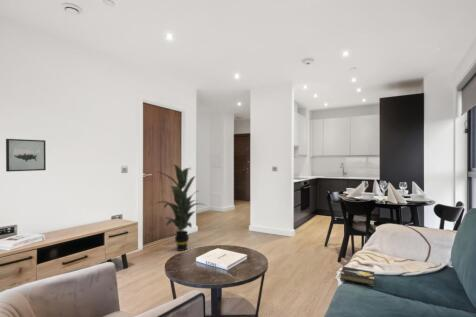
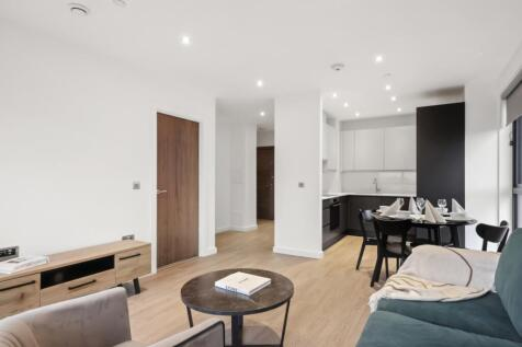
- wall art (26, 155)
- indoor plant (178, 206)
- hardback book (357, 274)
